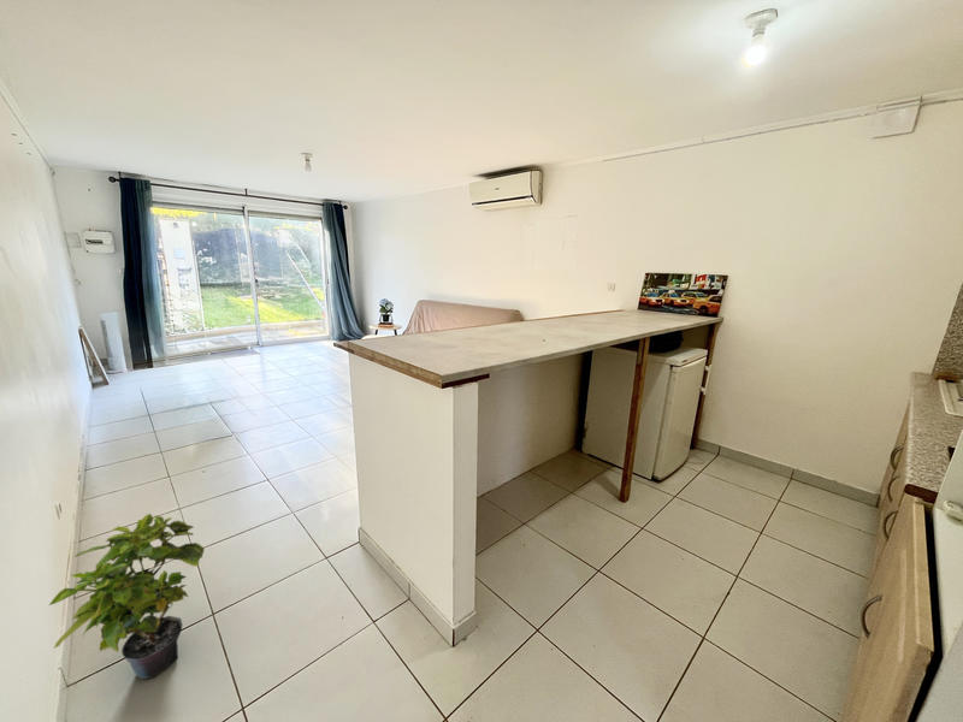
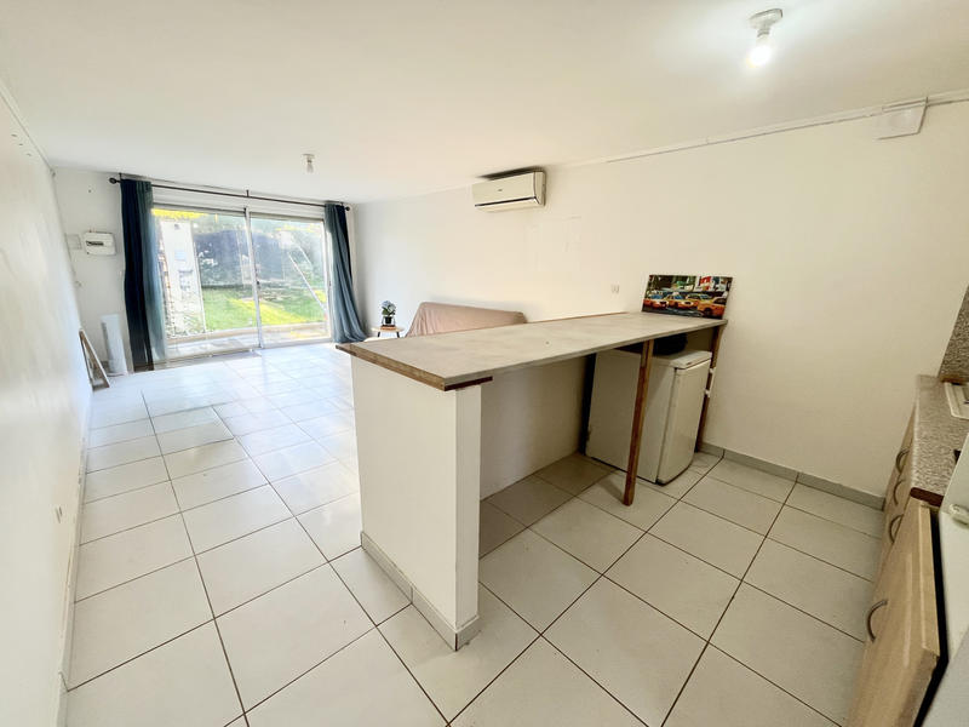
- potted plant (142, 594)
